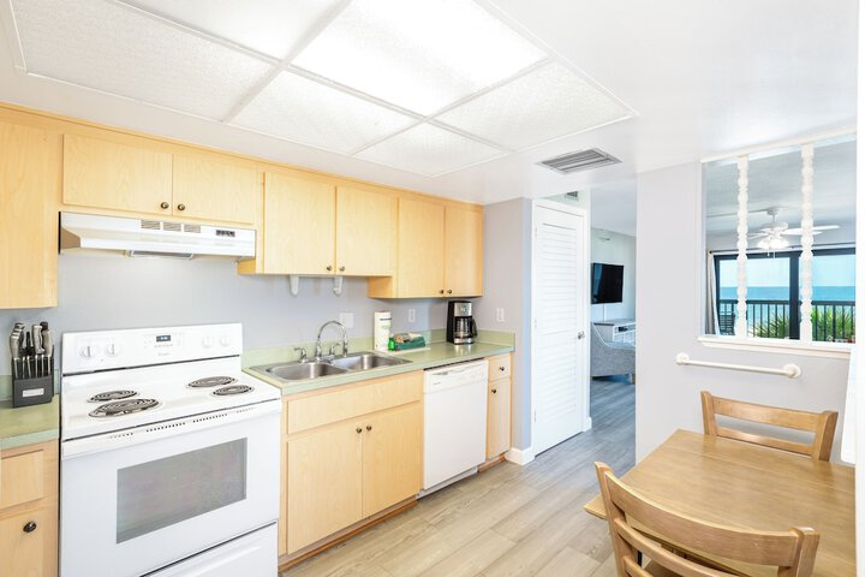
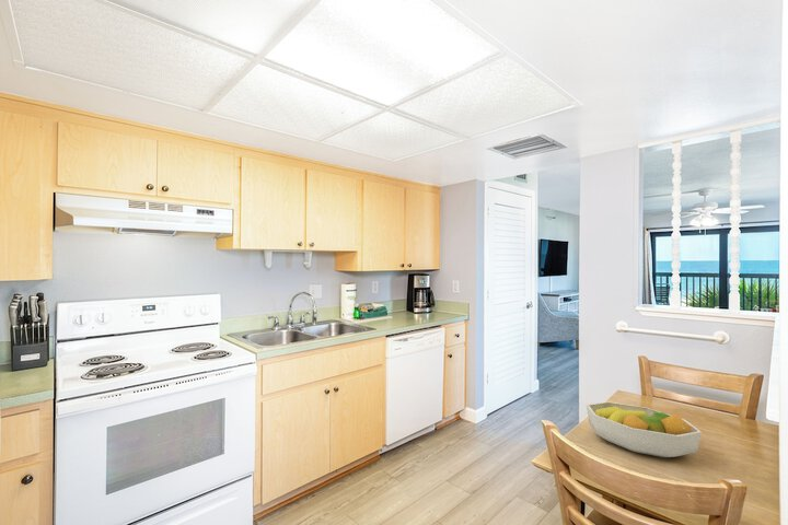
+ fruit bowl (638, 423)
